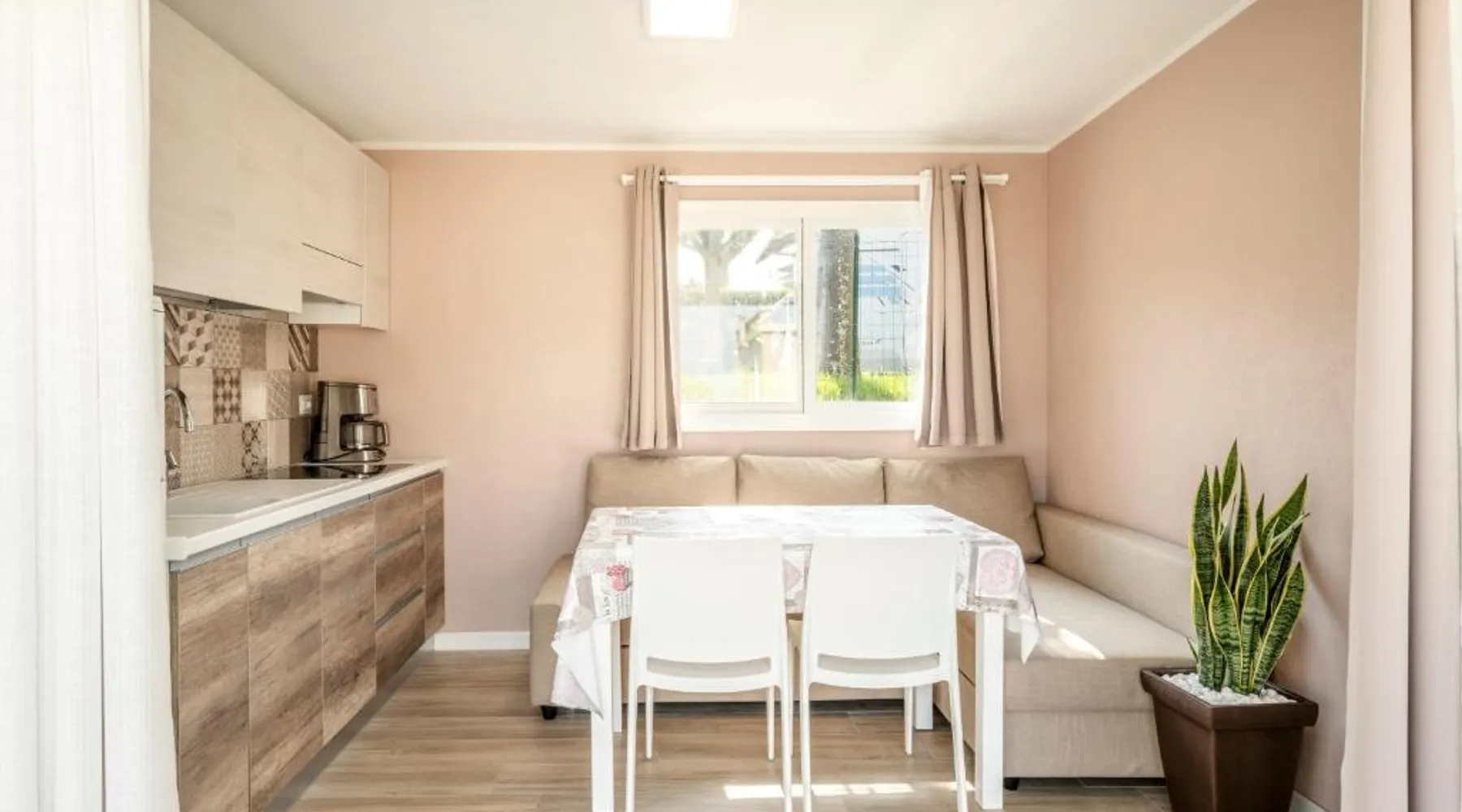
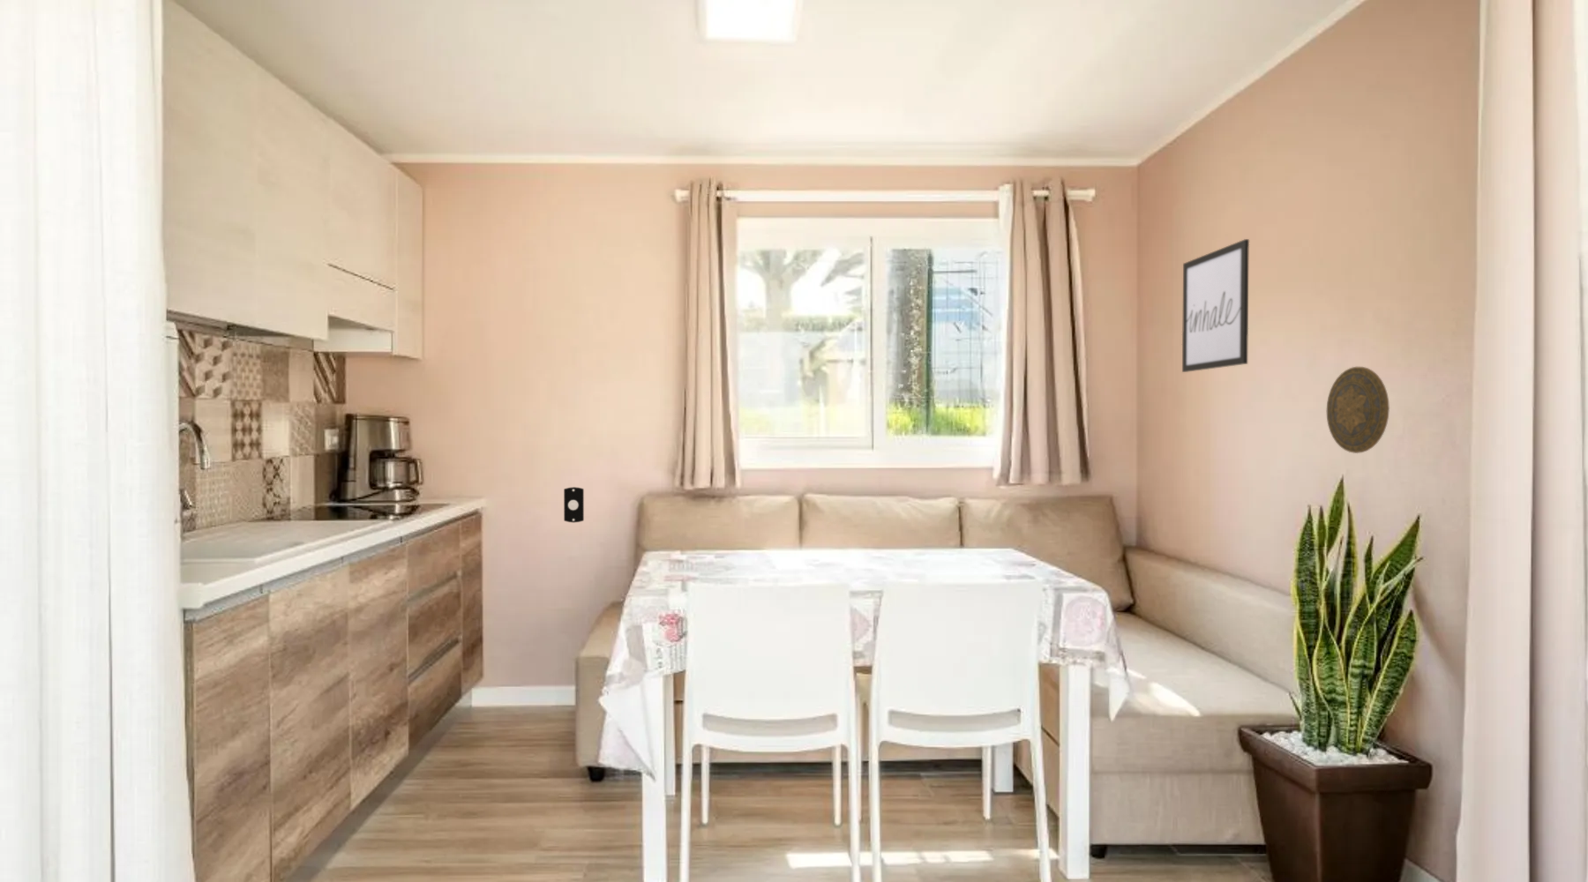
+ light switch (574, 504)
+ wall art (1213, 310)
+ decorative plate (1352, 410)
